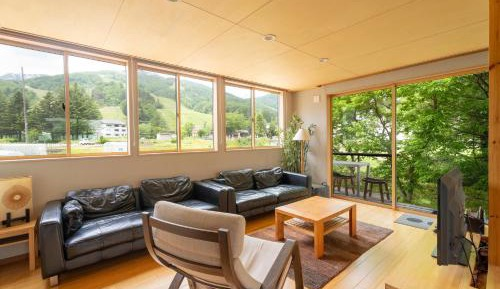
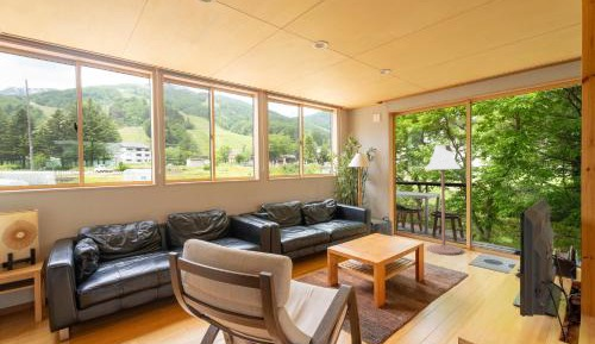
+ floor lamp (443, 198)
